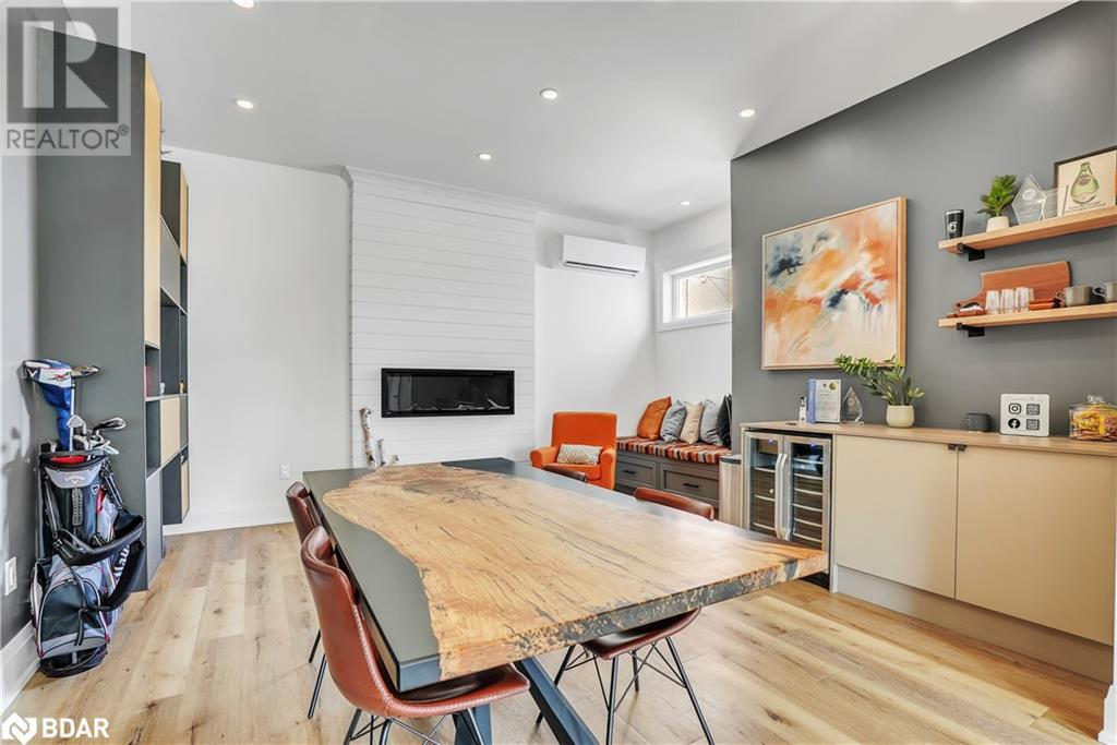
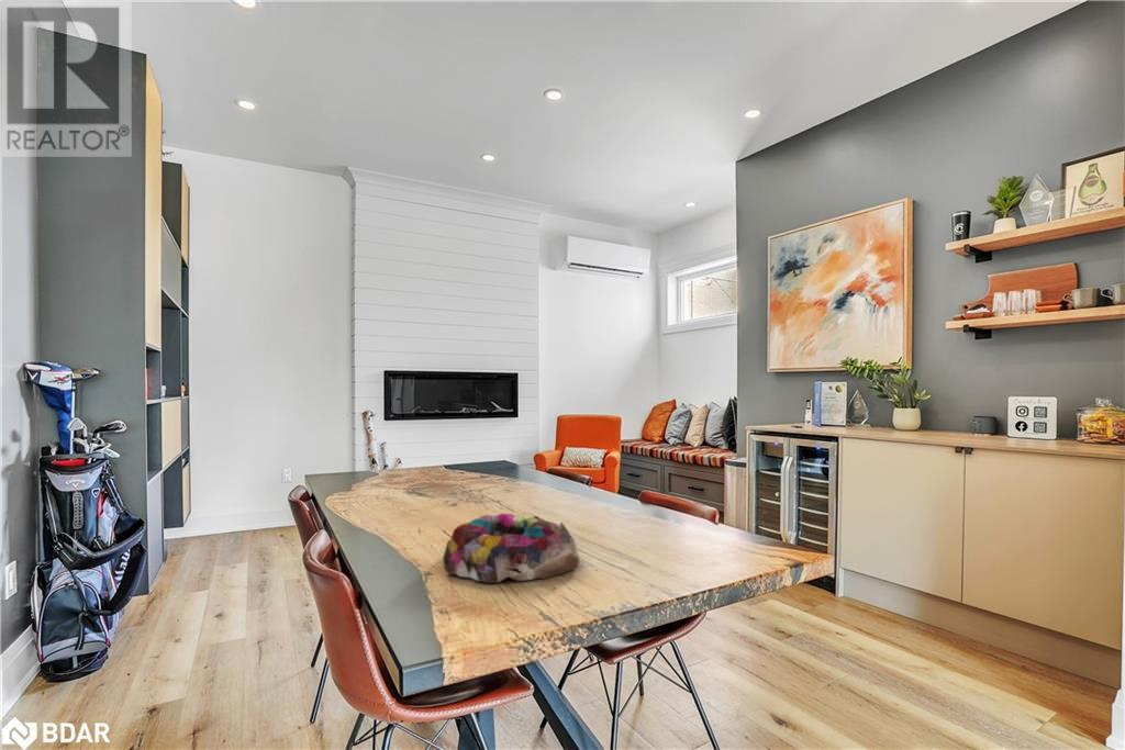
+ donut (512, 538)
